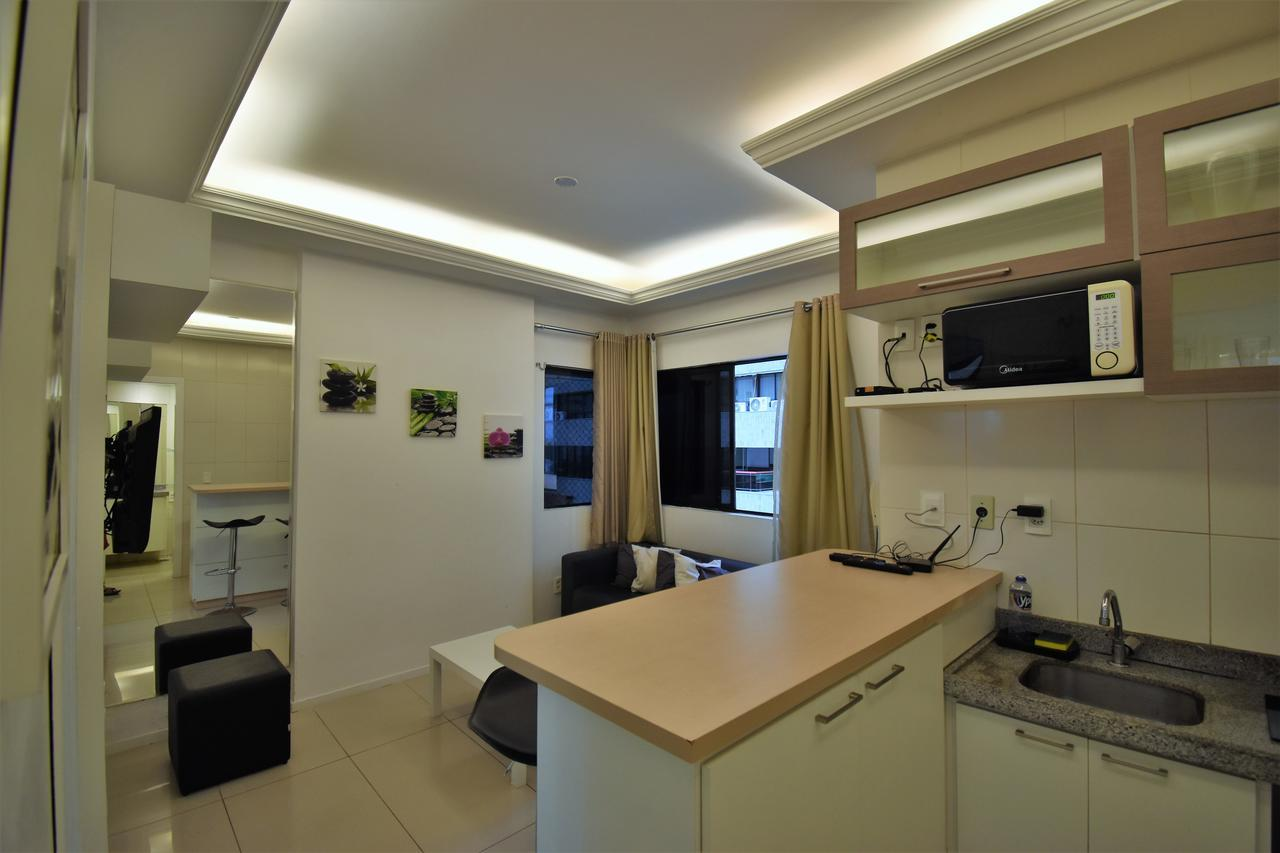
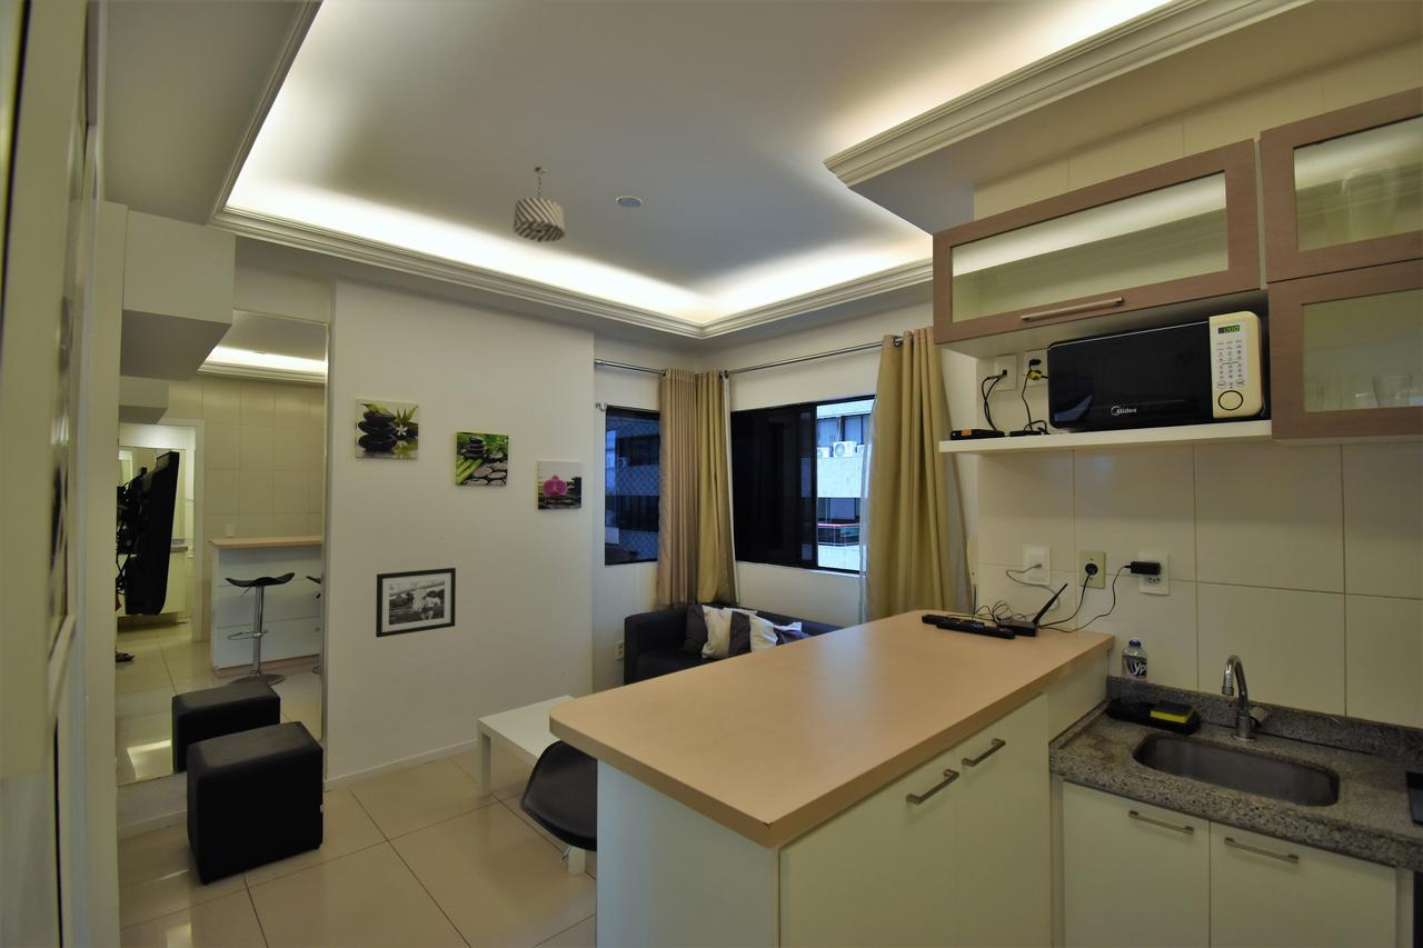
+ pendant light (539, 206)
+ picture frame (417, 600)
